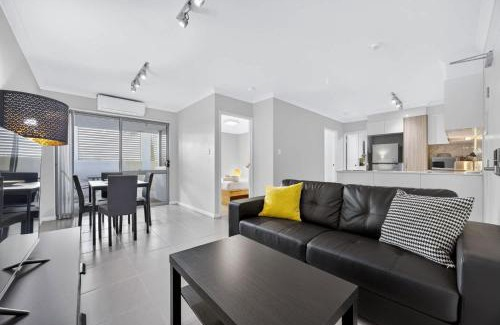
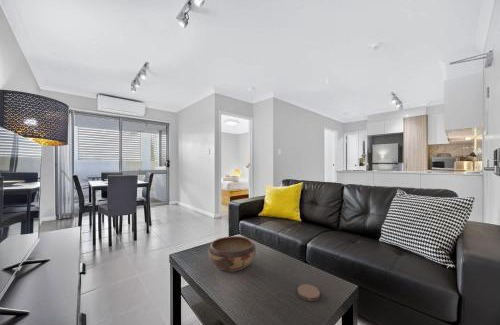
+ coaster (308, 292)
+ decorative bowl (232, 254)
